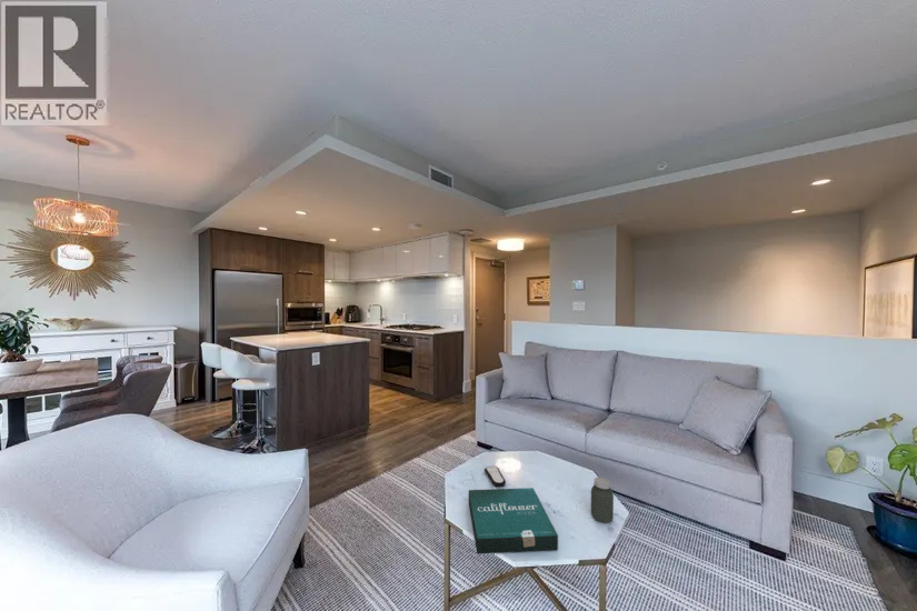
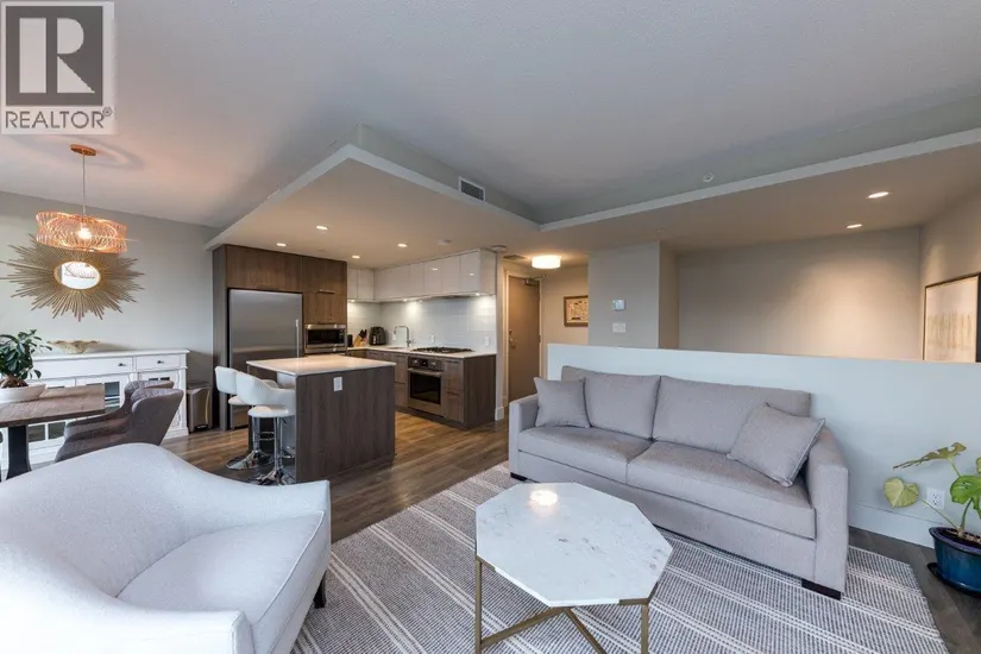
- pizza box (508, 517)
- jar (601, 499)
- remote control (495, 475)
